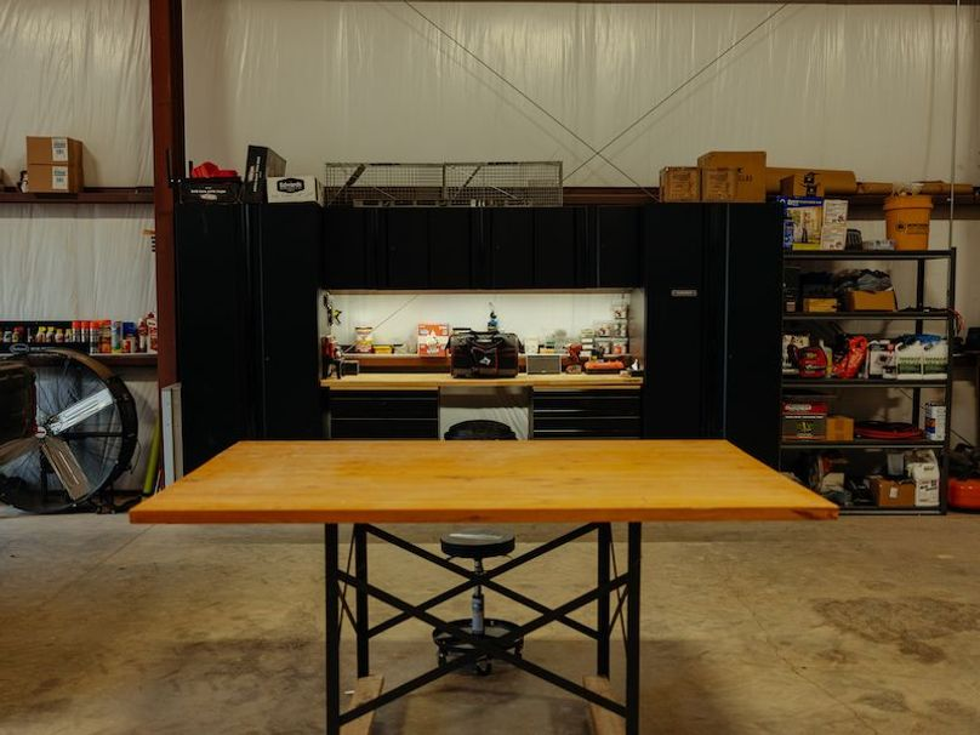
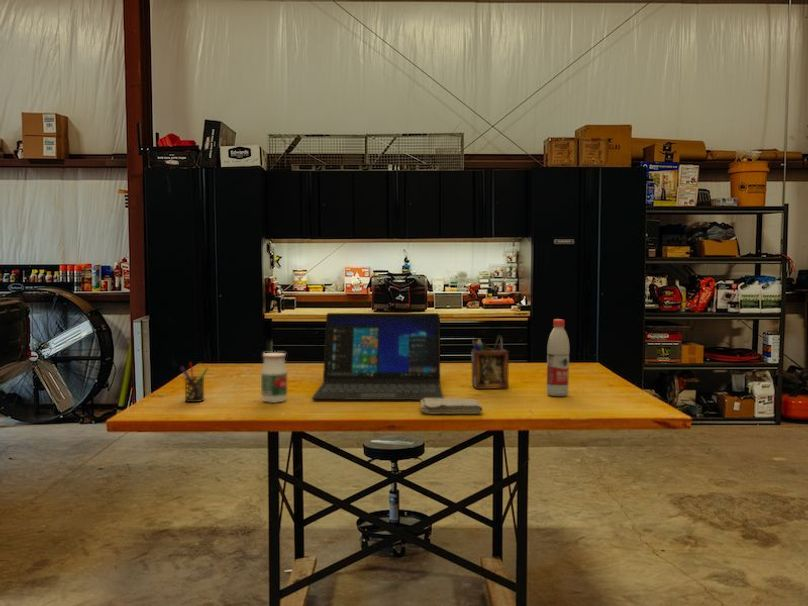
+ pen holder (196, 381)
+ jar (274, 377)
+ laptop (380, 352)
+ water bottle (558, 357)
+ desk organizer (489, 361)
+ washcloth (450, 405)
